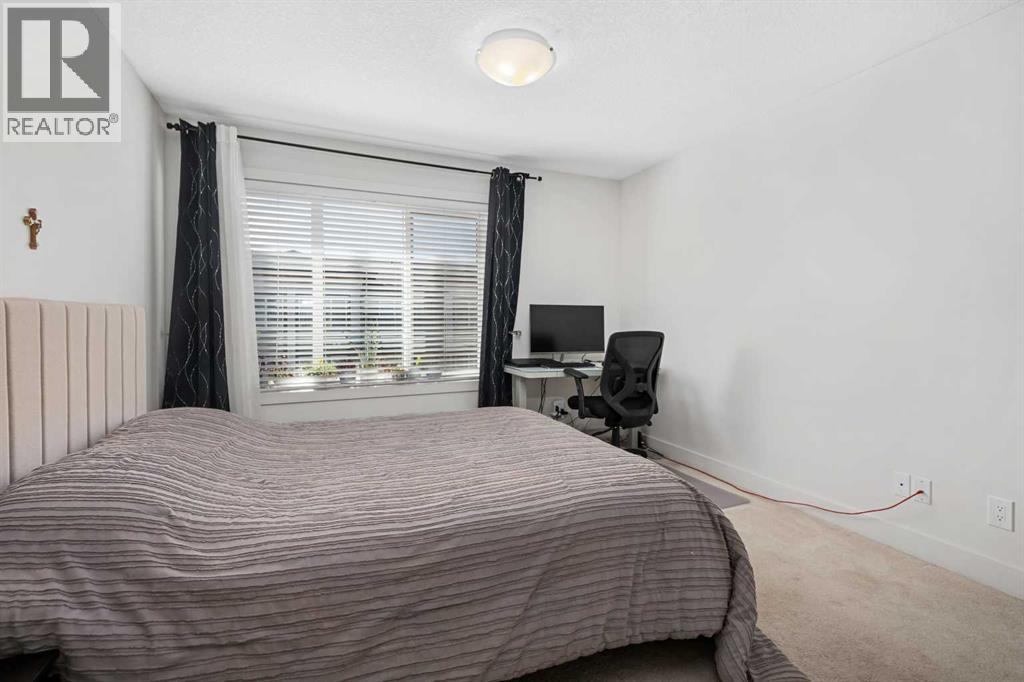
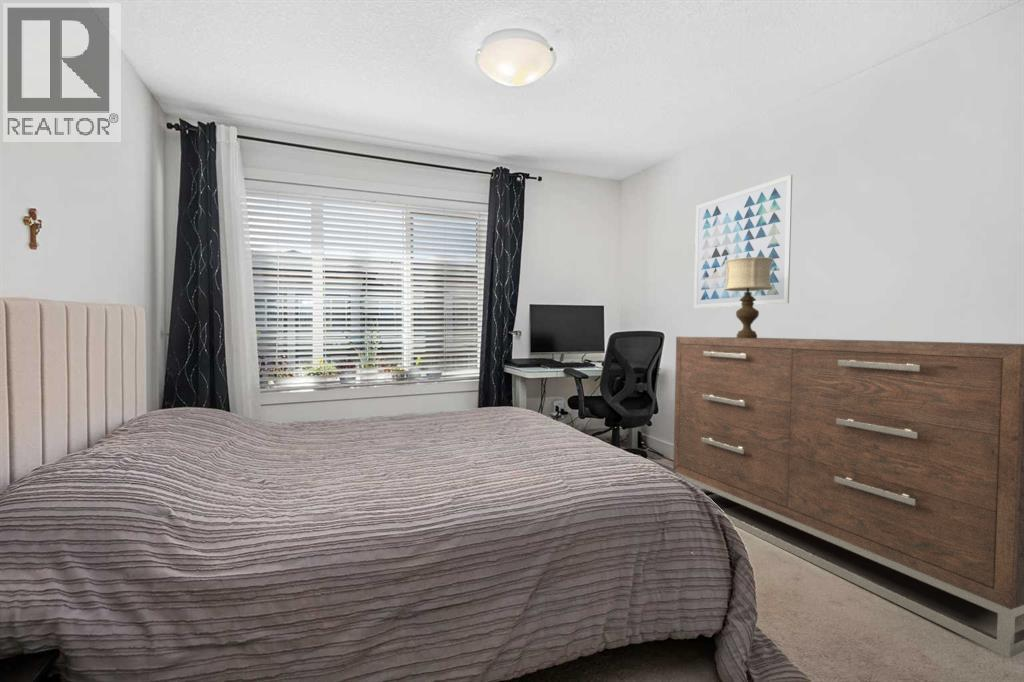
+ wall art (737, 249)
+ table lamp (747, 297)
+ dresser (827, 441)
